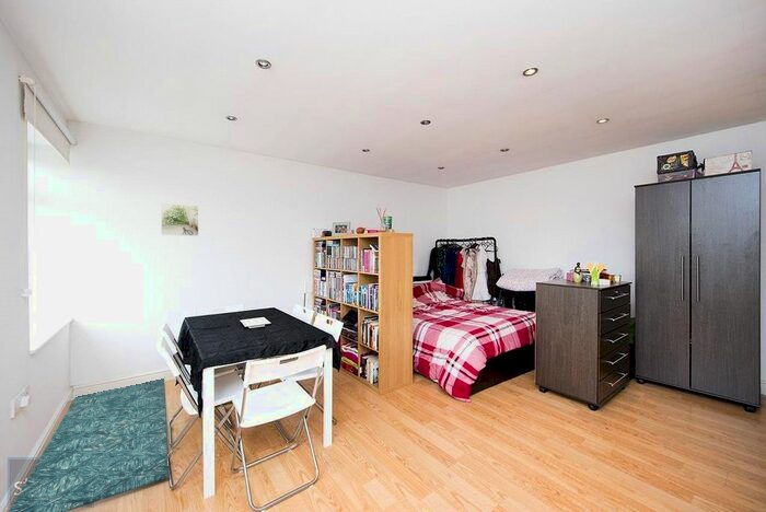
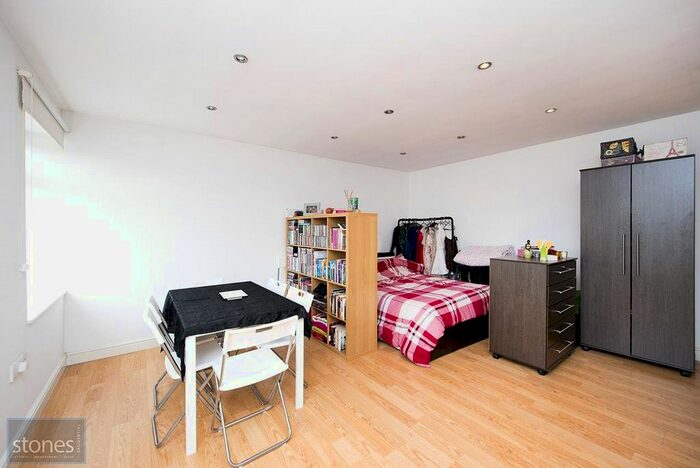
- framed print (179, 220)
- rug (115, 414)
